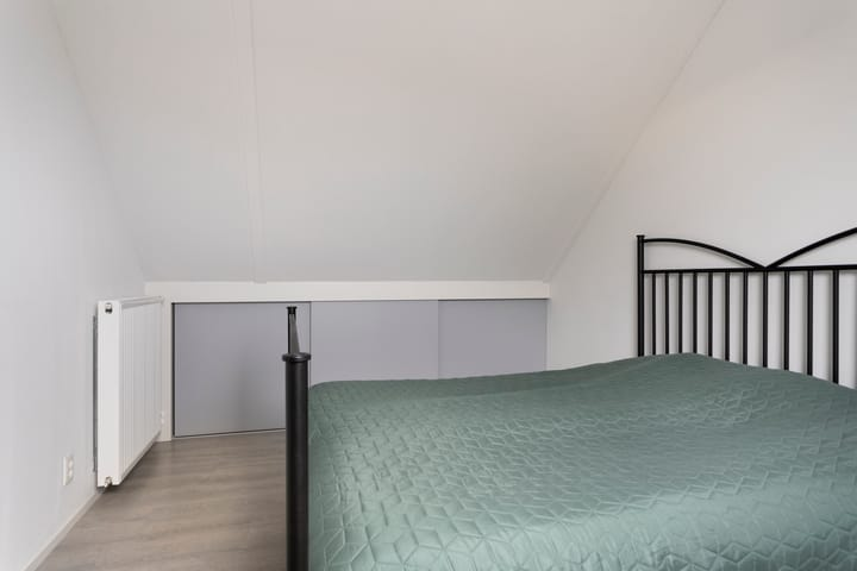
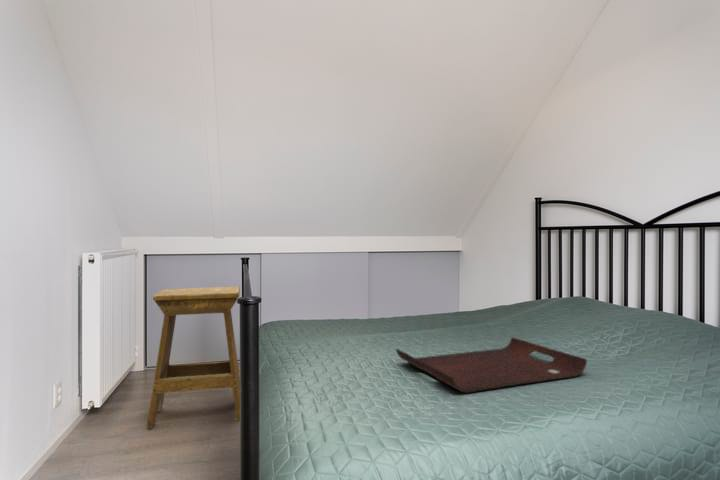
+ serving tray (487, 361)
+ stool (198, 363)
